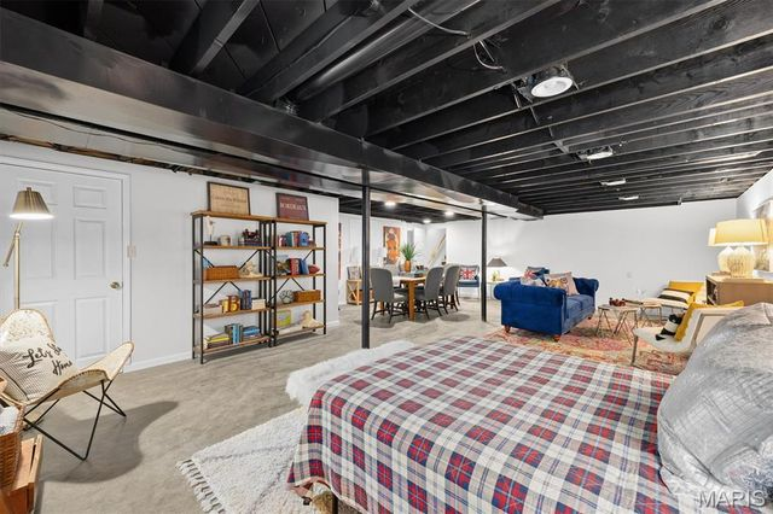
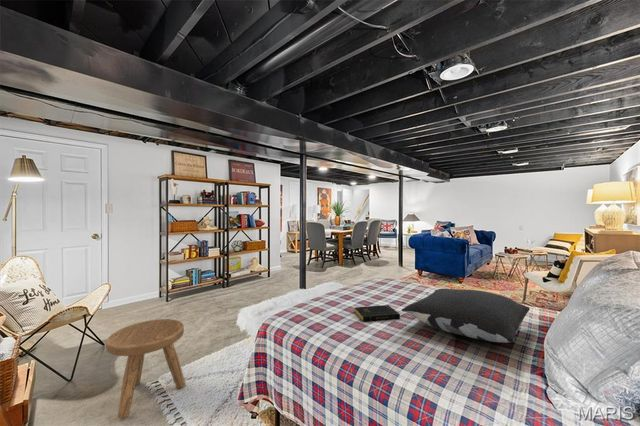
+ pillow (465, 310)
+ book (377, 312)
+ stool (143, 361)
